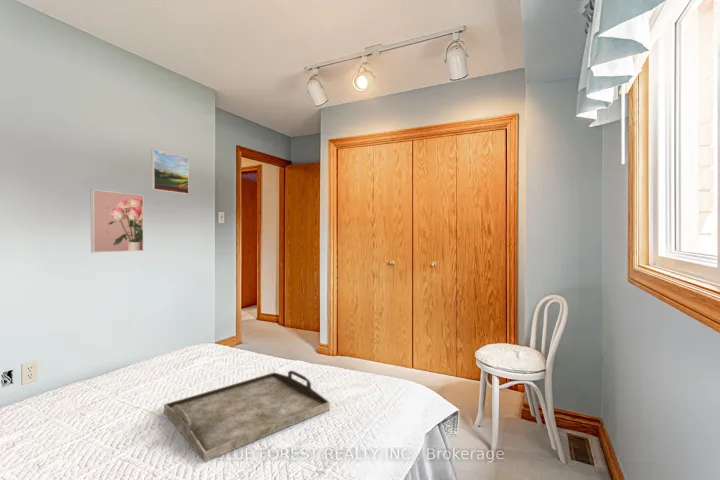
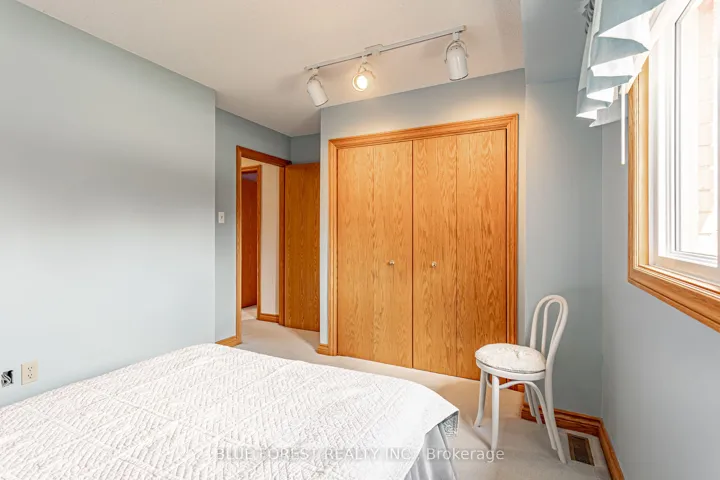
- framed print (118, 222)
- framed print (170, 172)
- serving tray (247, 400)
